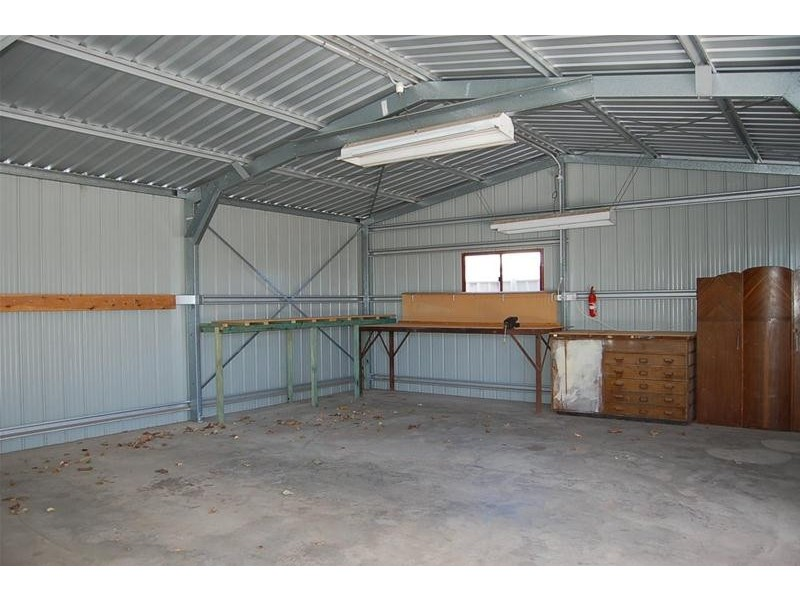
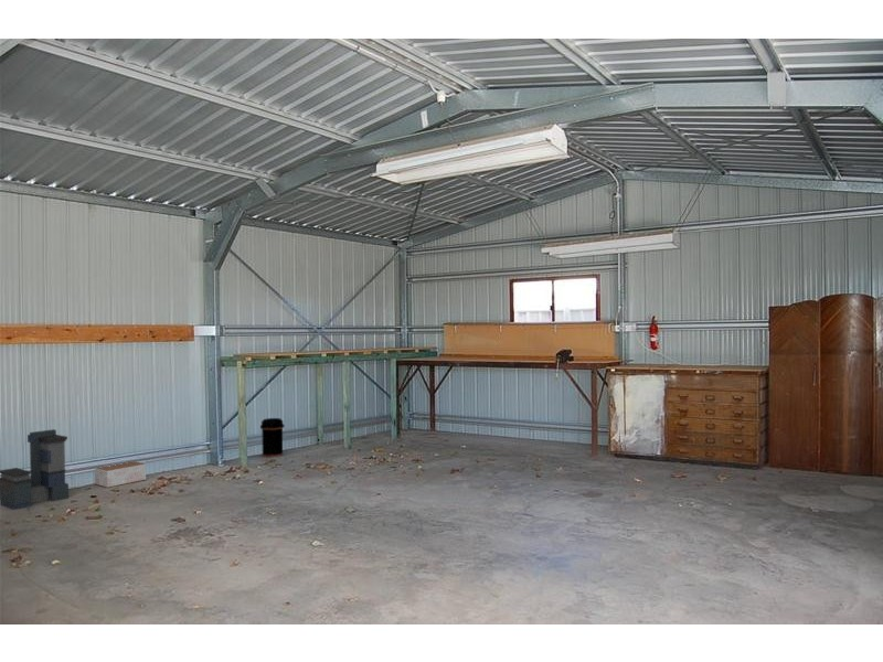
+ trash can (272, 437)
+ cardboard box (120, 473)
+ storage bin (32, 467)
